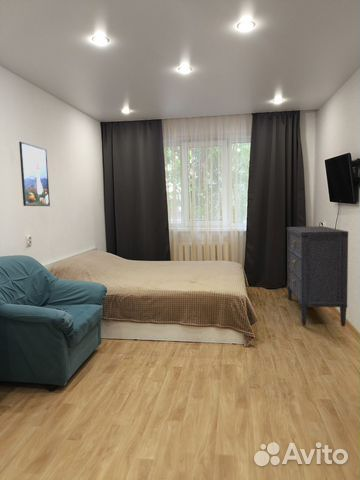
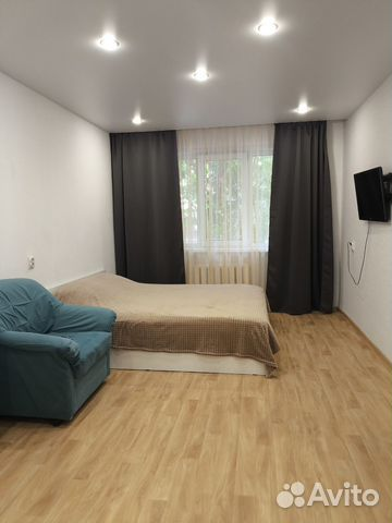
- dresser (312, 270)
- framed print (35, 176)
